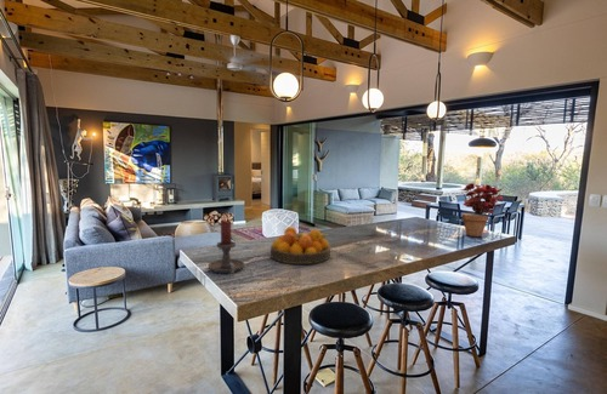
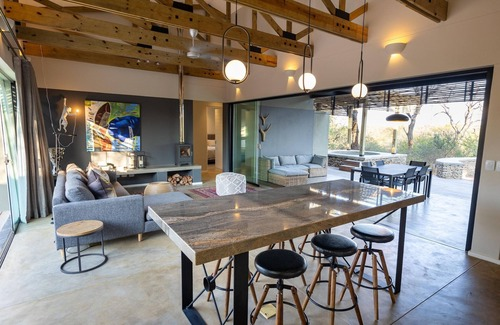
- candle holder (227, 245)
- potted plant (480, 209)
- fruit bowl (300, 241)
